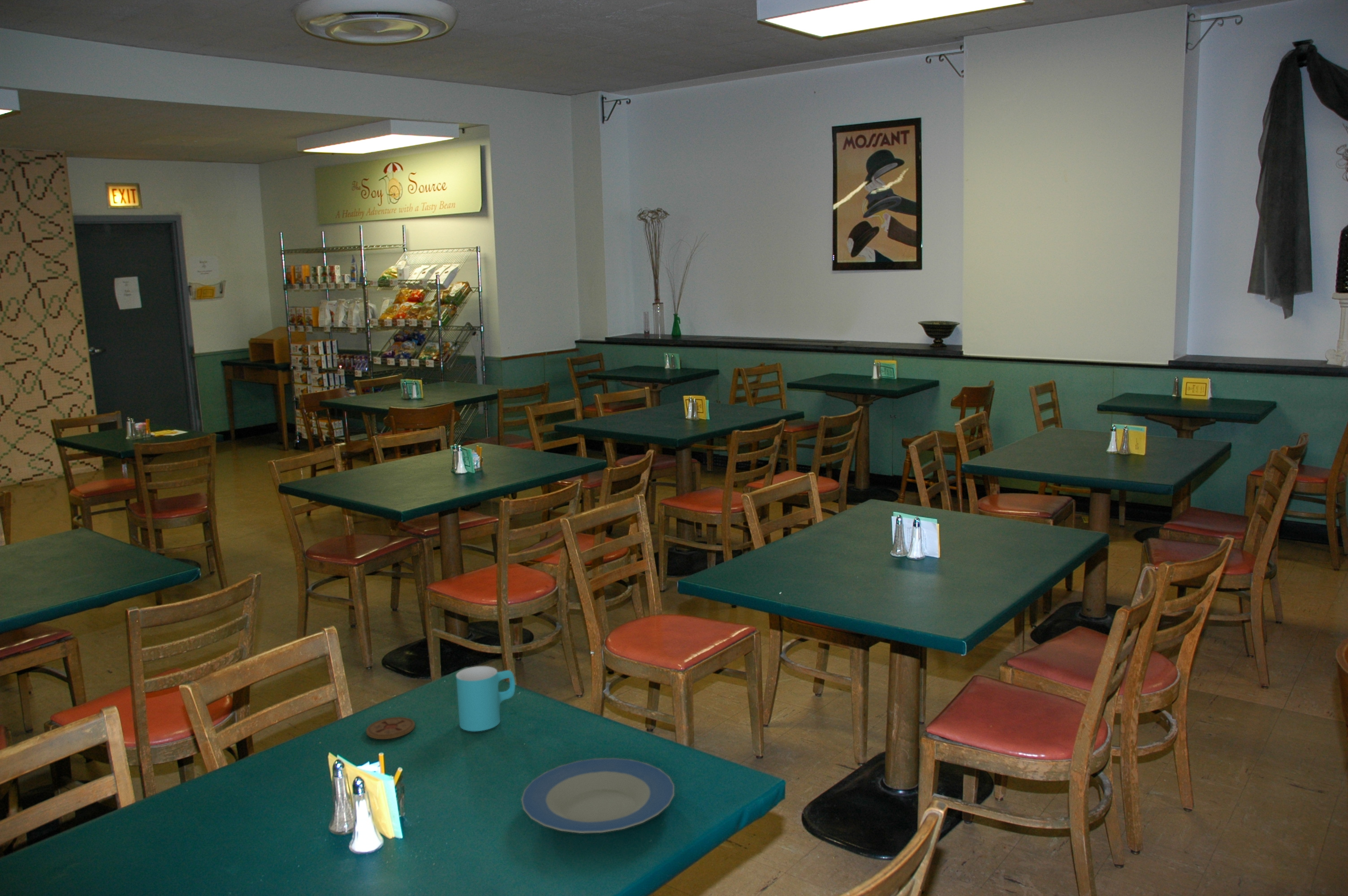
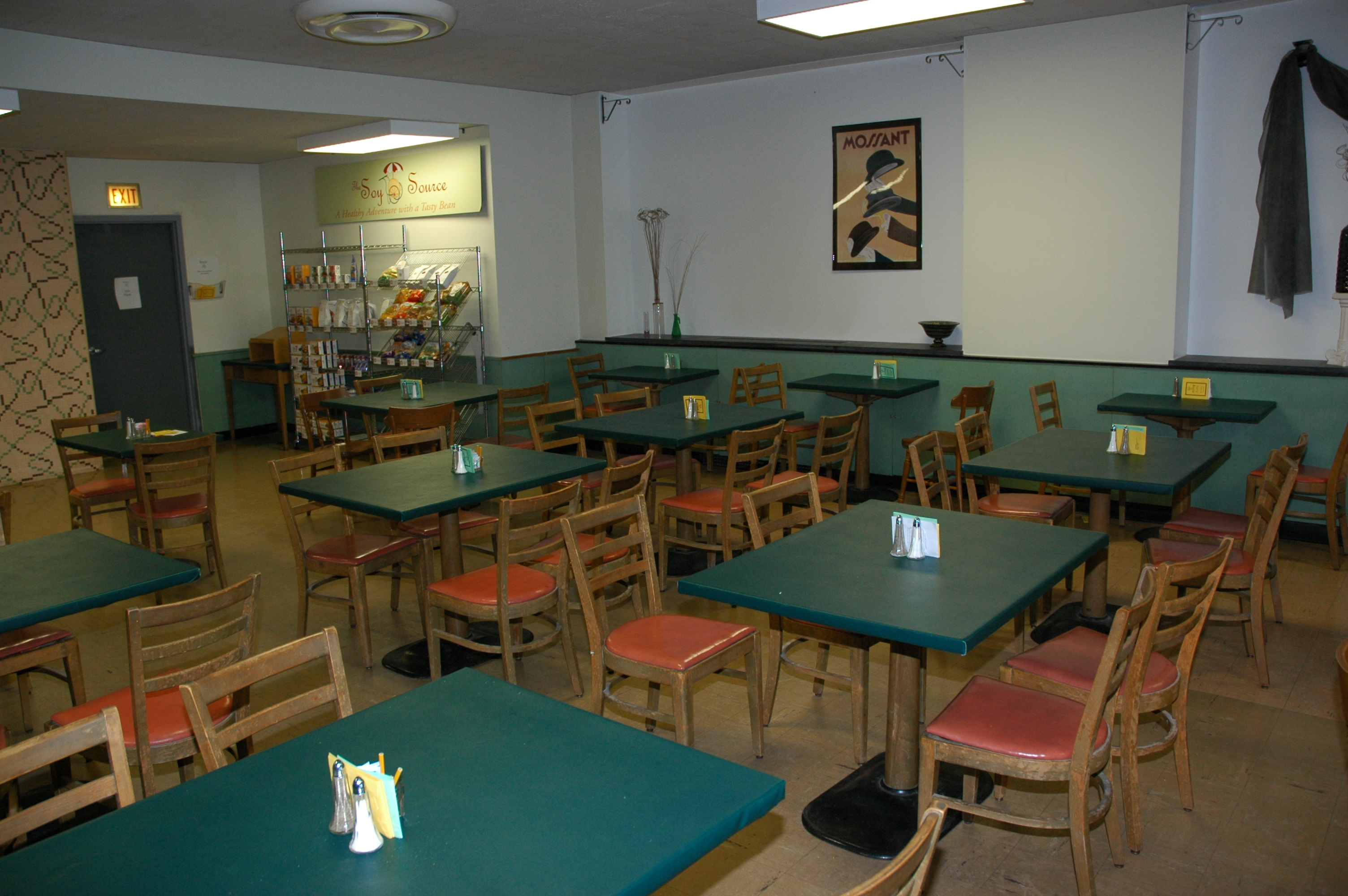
- plate (599, 801)
- cup (486, 697)
- coaster (390, 728)
